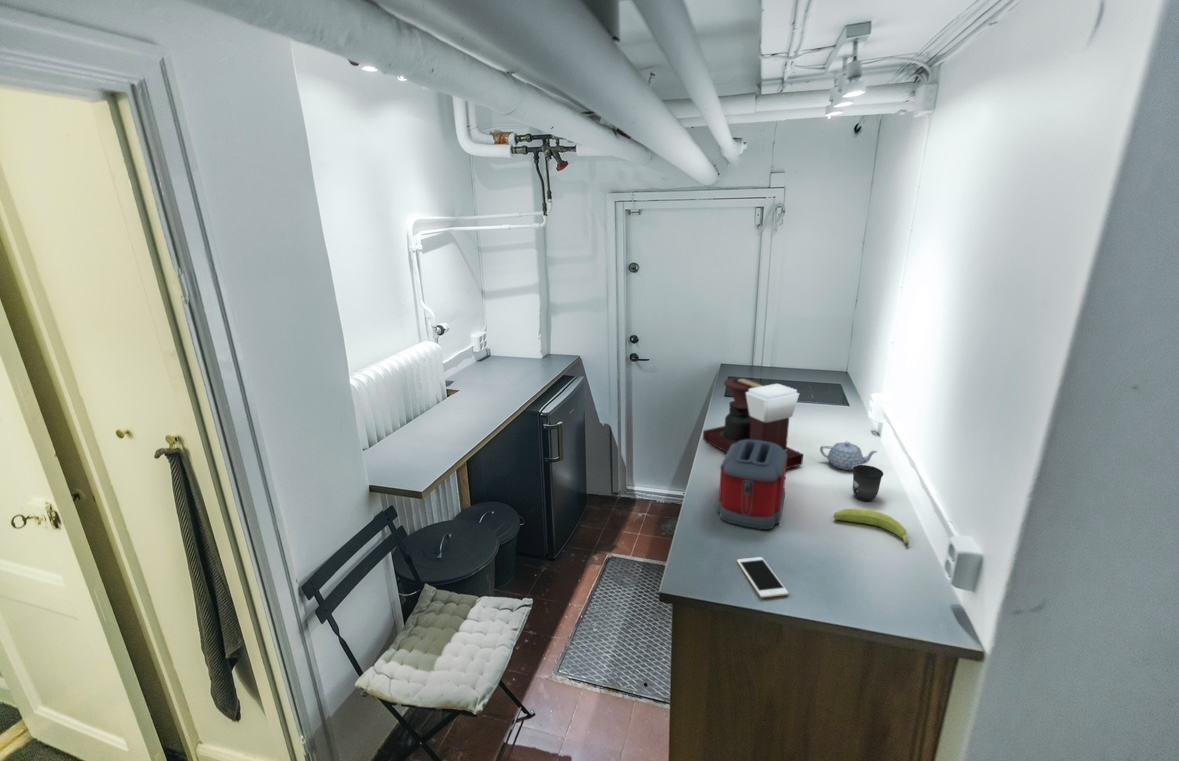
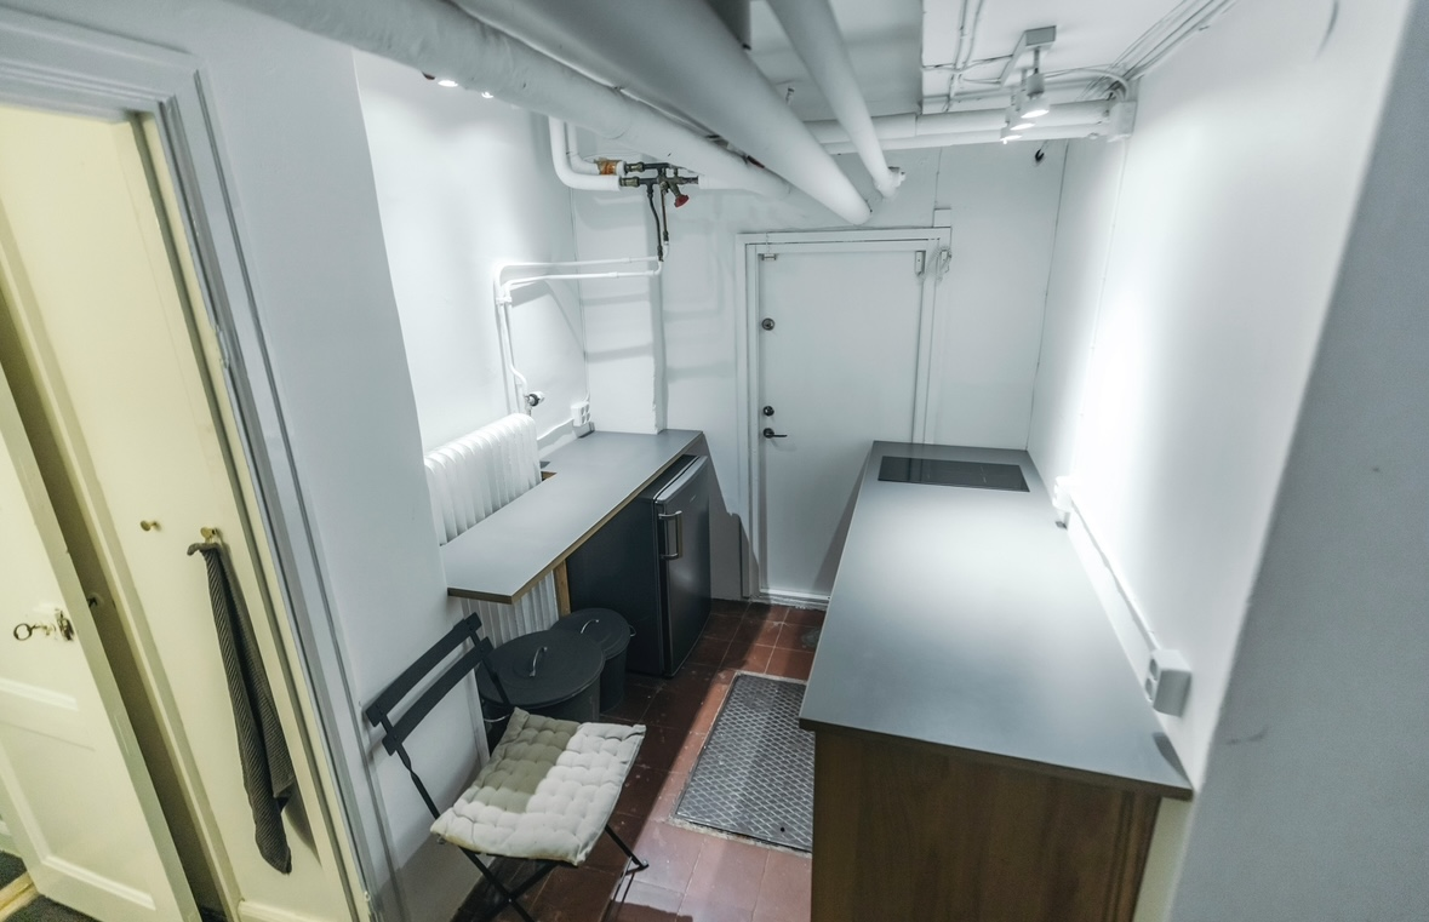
- cell phone (761, 576)
- teapot (848, 454)
- toaster (753, 478)
- fruit (869, 523)
- mug (863, 481)
- coffee maker (751, 418)
